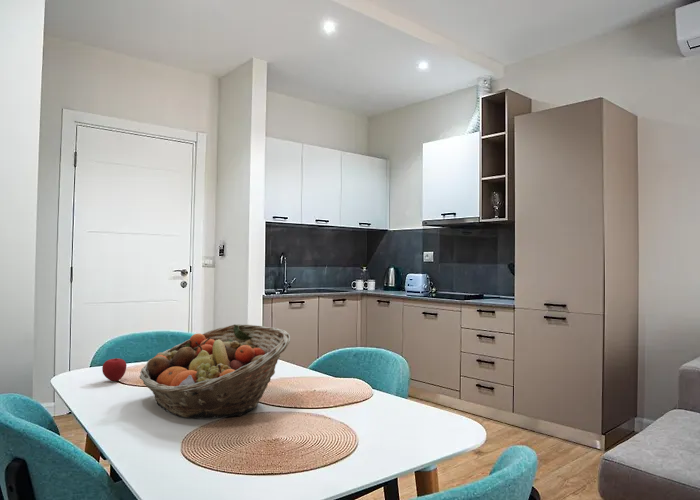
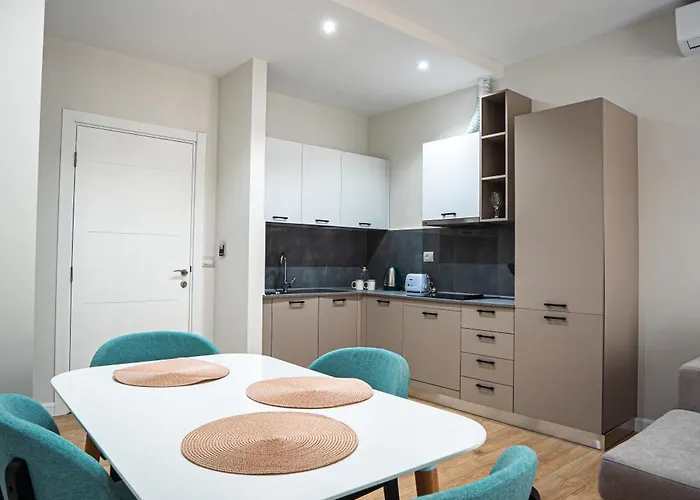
- fruit basket (216, 366)
- apple (114, 369)
